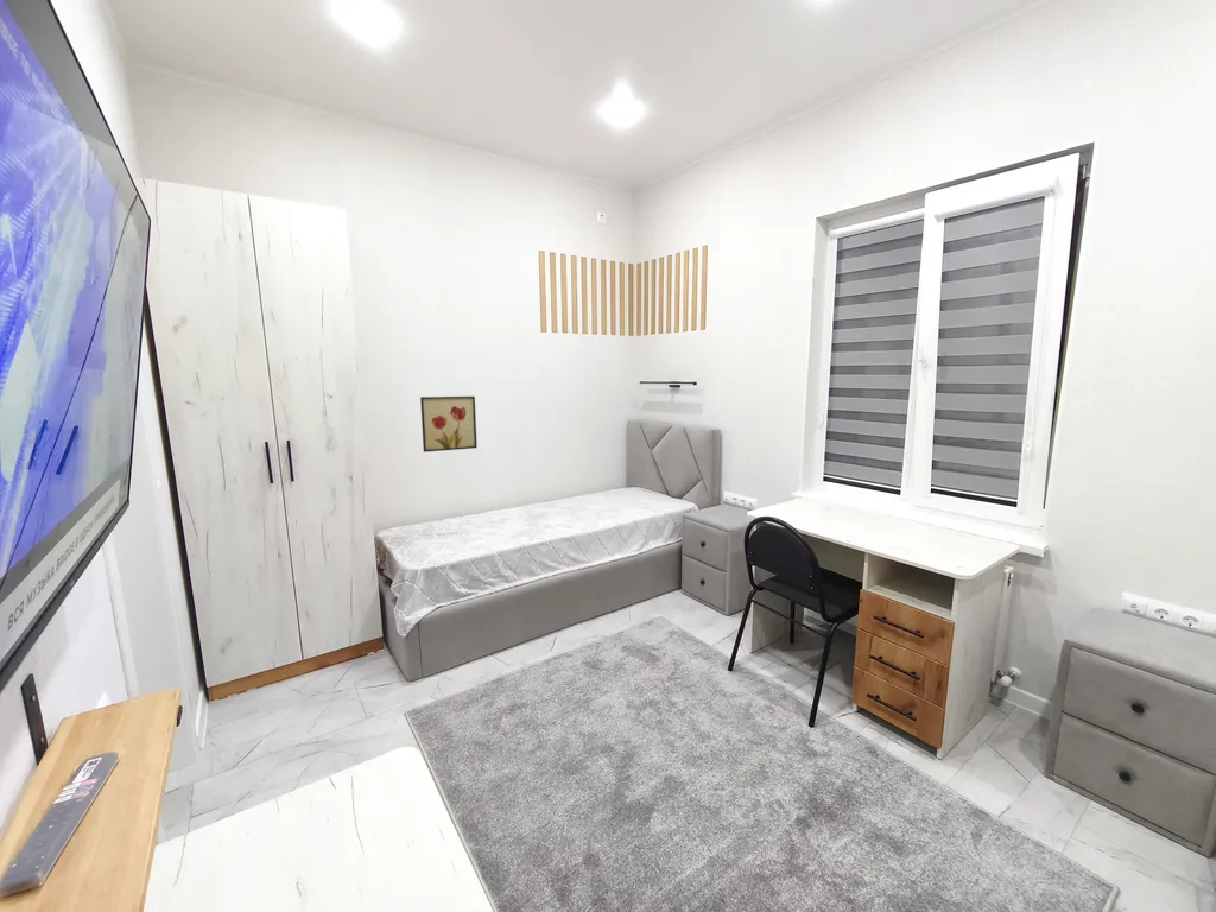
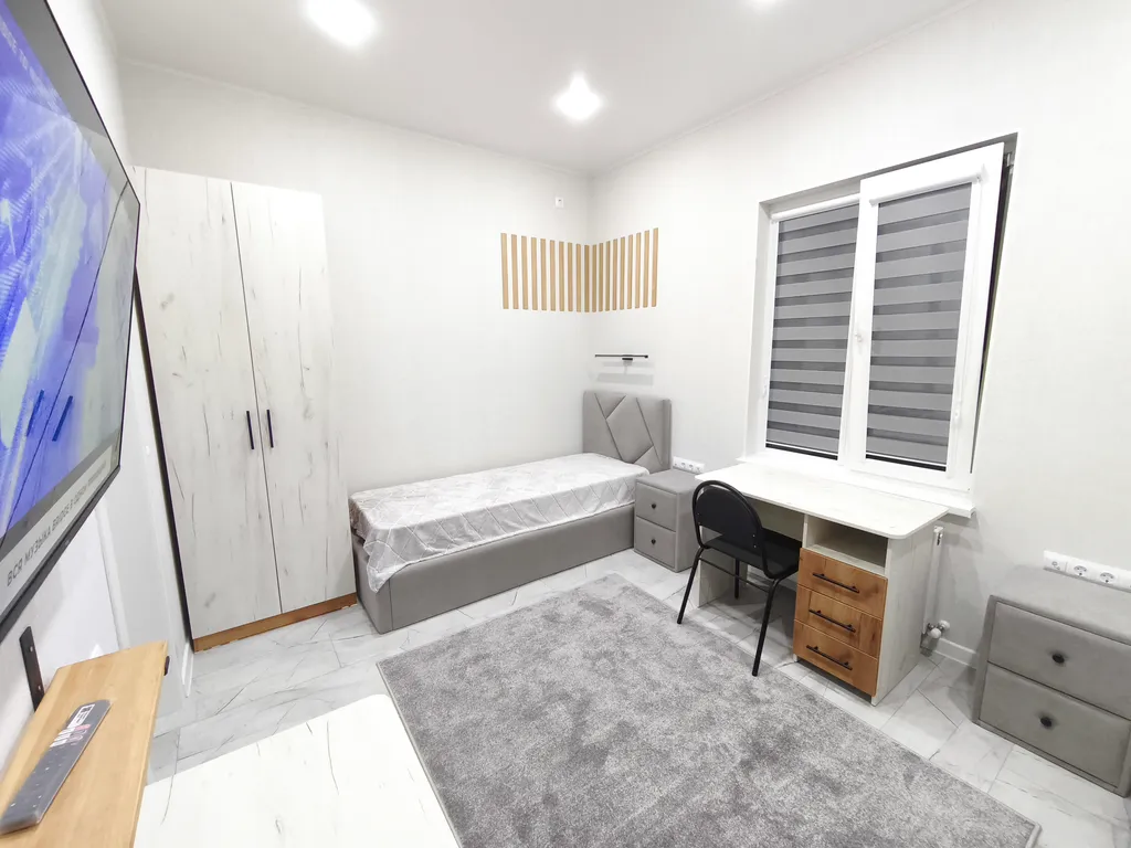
- wall art (449, 423)
